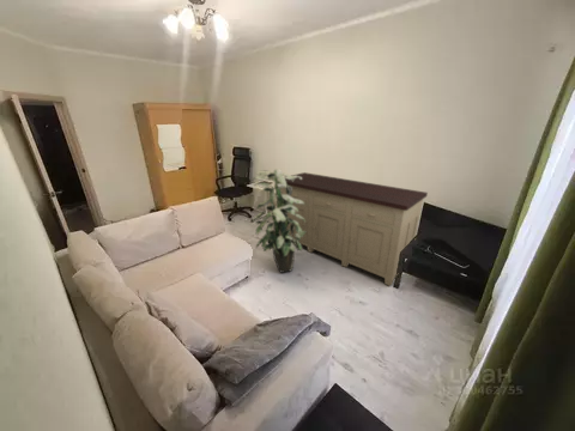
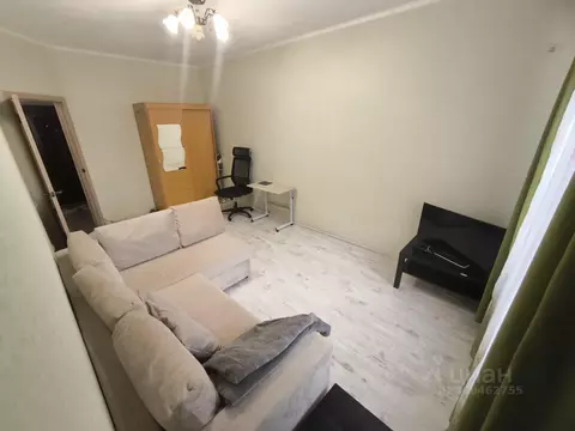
- sideboard (339, 219)
- indoor plant (278, 221)
